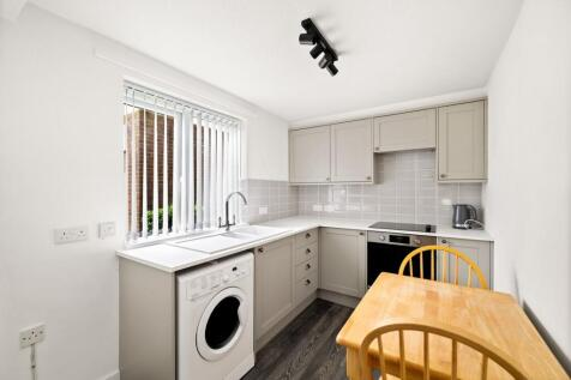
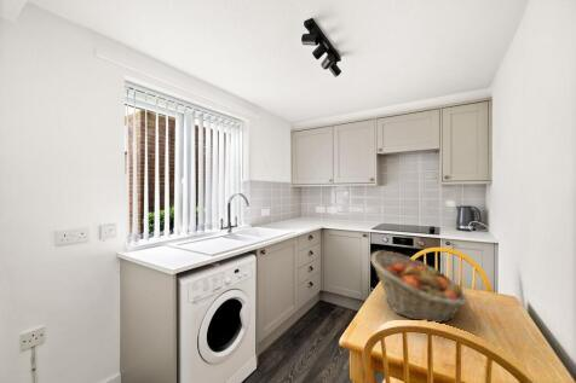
+ fruit basket (414, 280)
